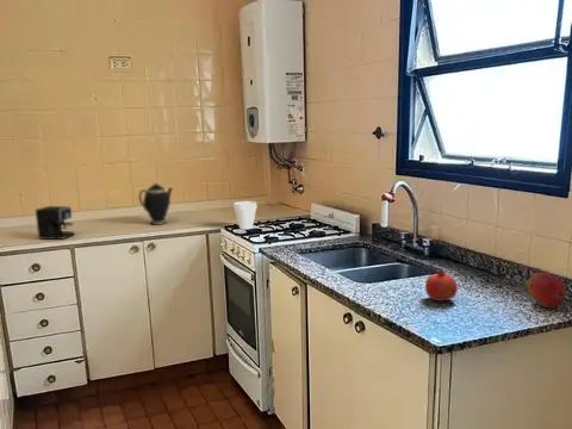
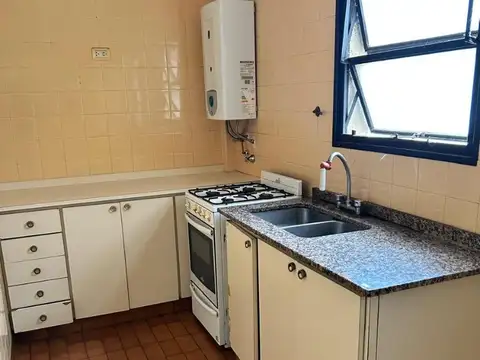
- coffee maker (63, 219)
- fruit (546, 290)
- cup (245, 214)
- teapot (157, 201)
- fruit (440, 284)
